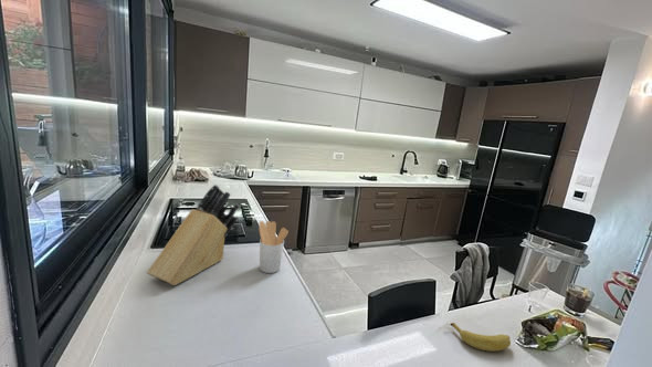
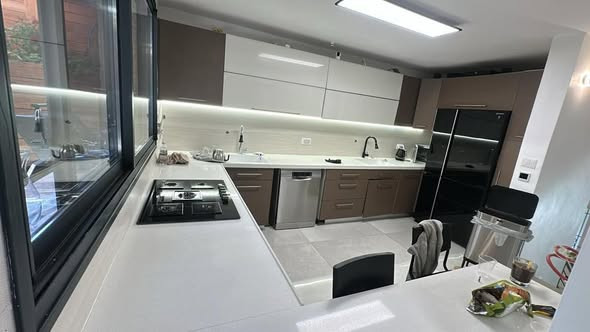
- utensil holder (270, 244)
- banana (483, 336)
- knife block (199, 228)
